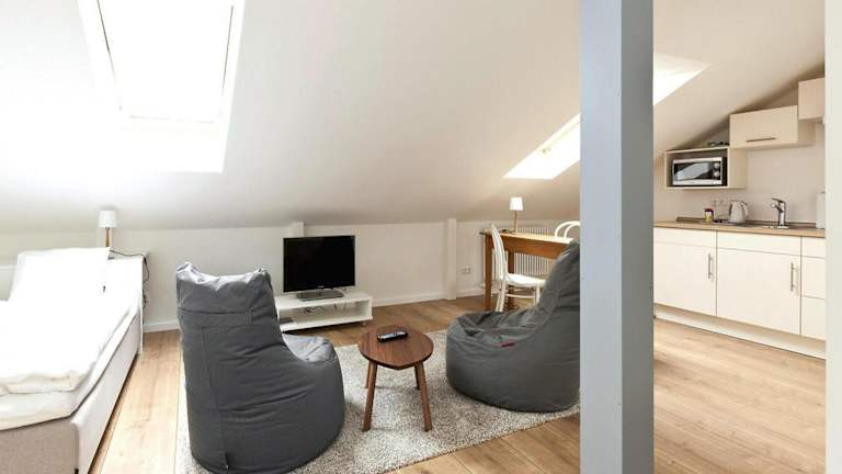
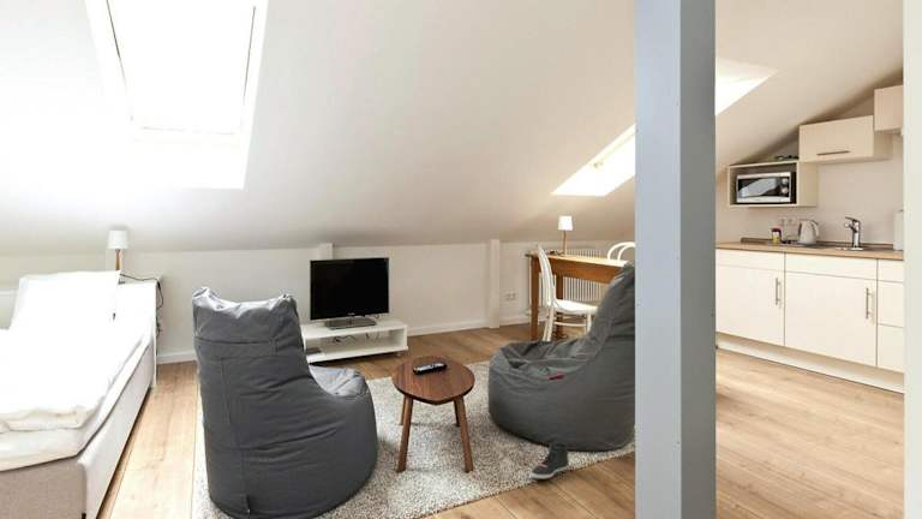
+ sneaker (549, 459)
